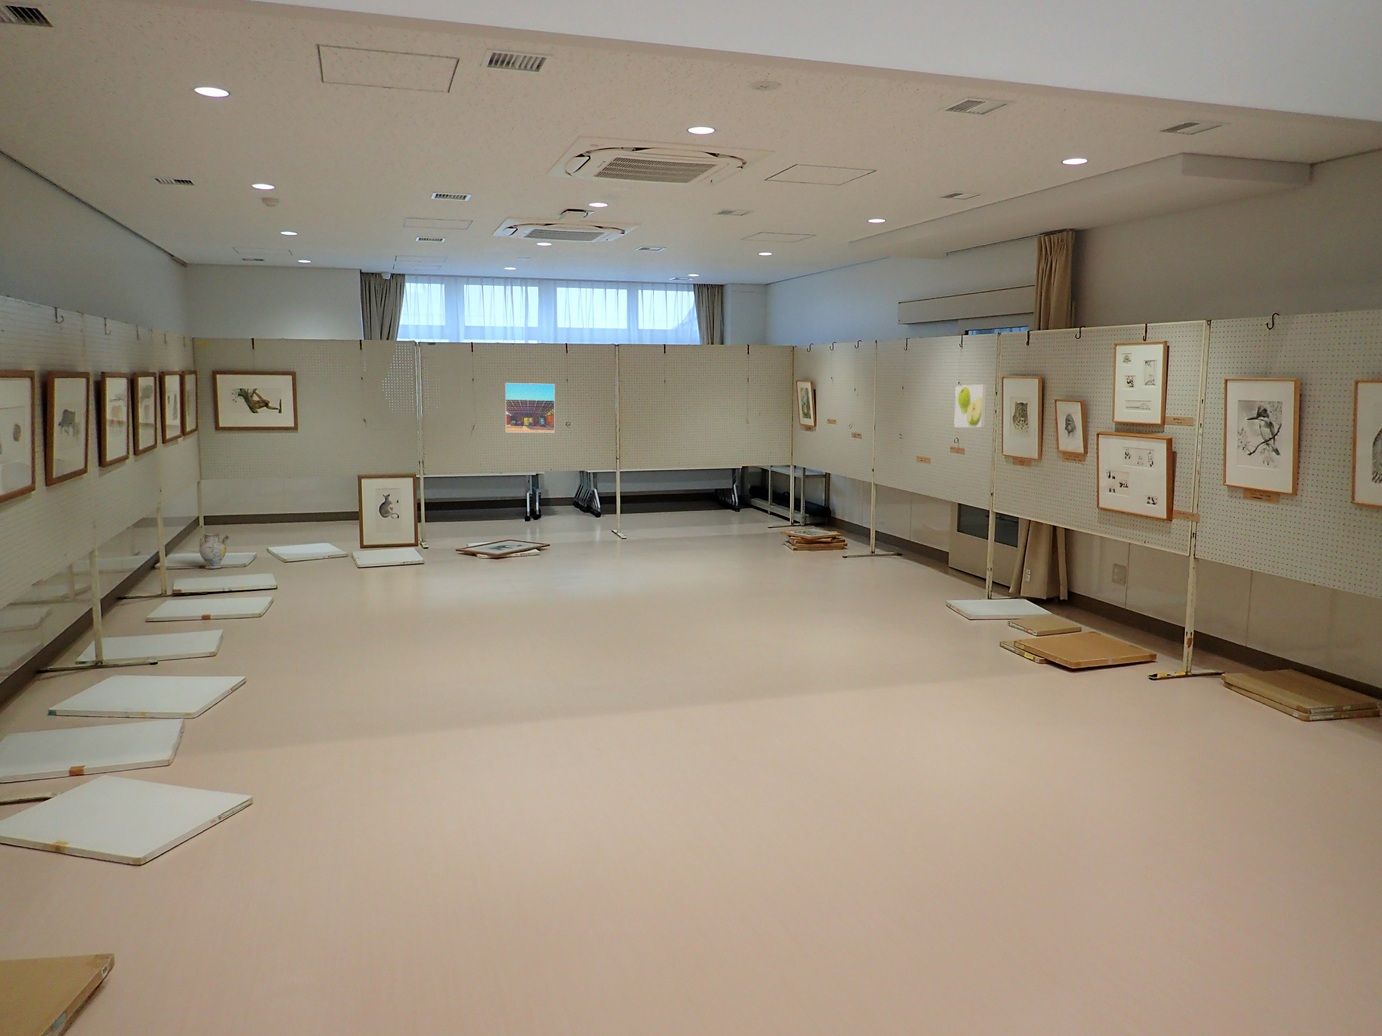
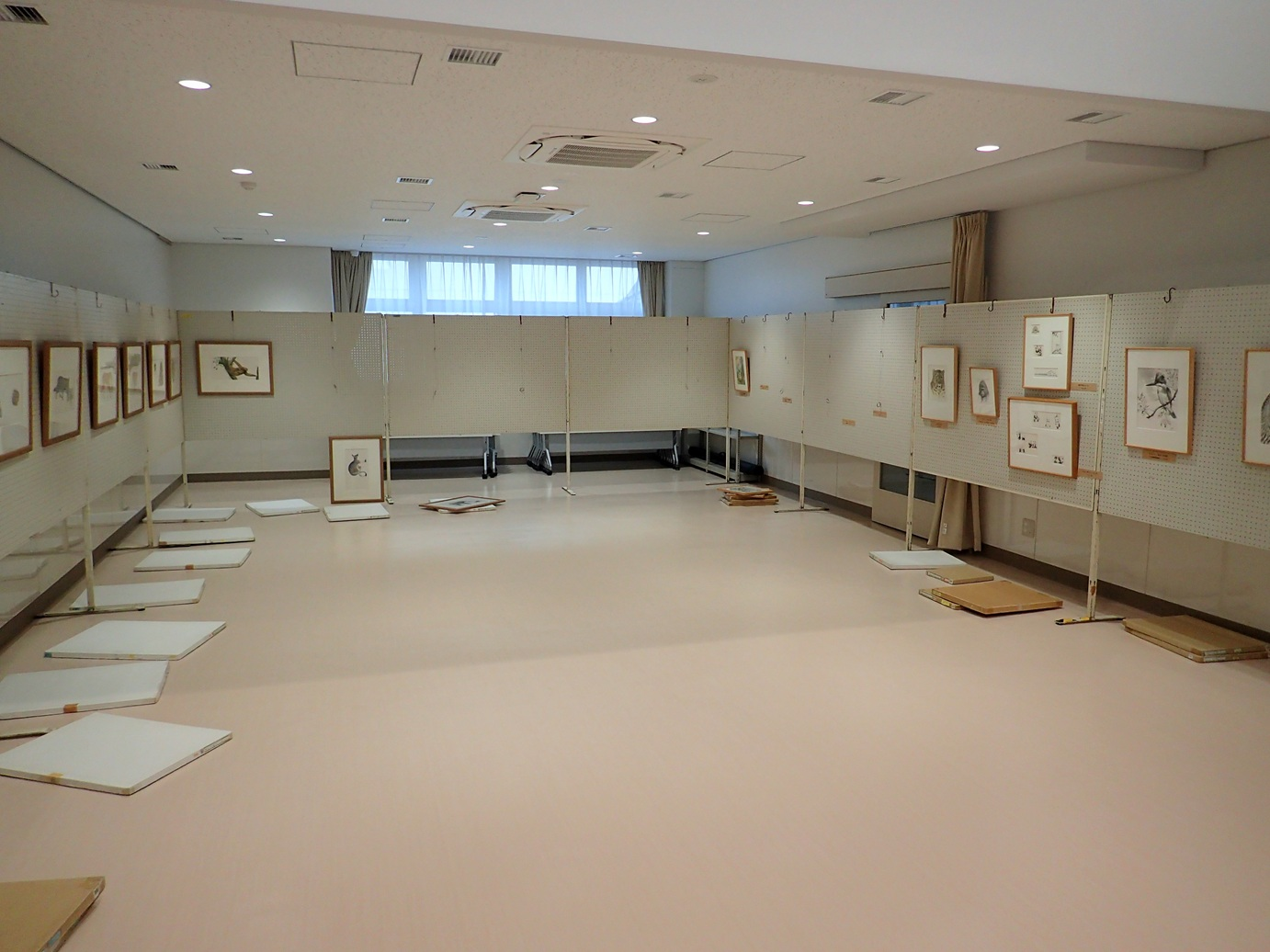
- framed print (530, 408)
- ceramic jug (214, 550)
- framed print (968, 406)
